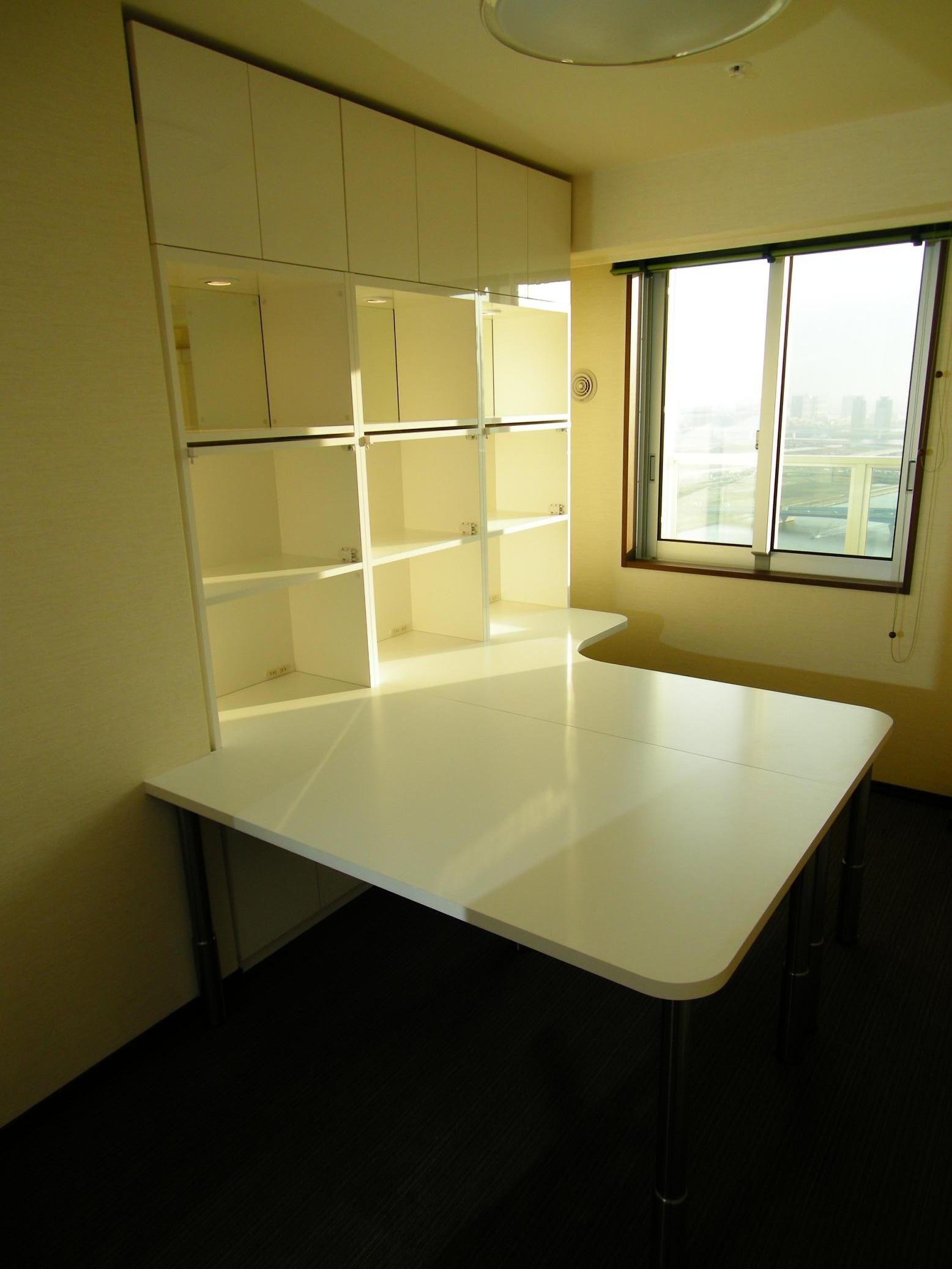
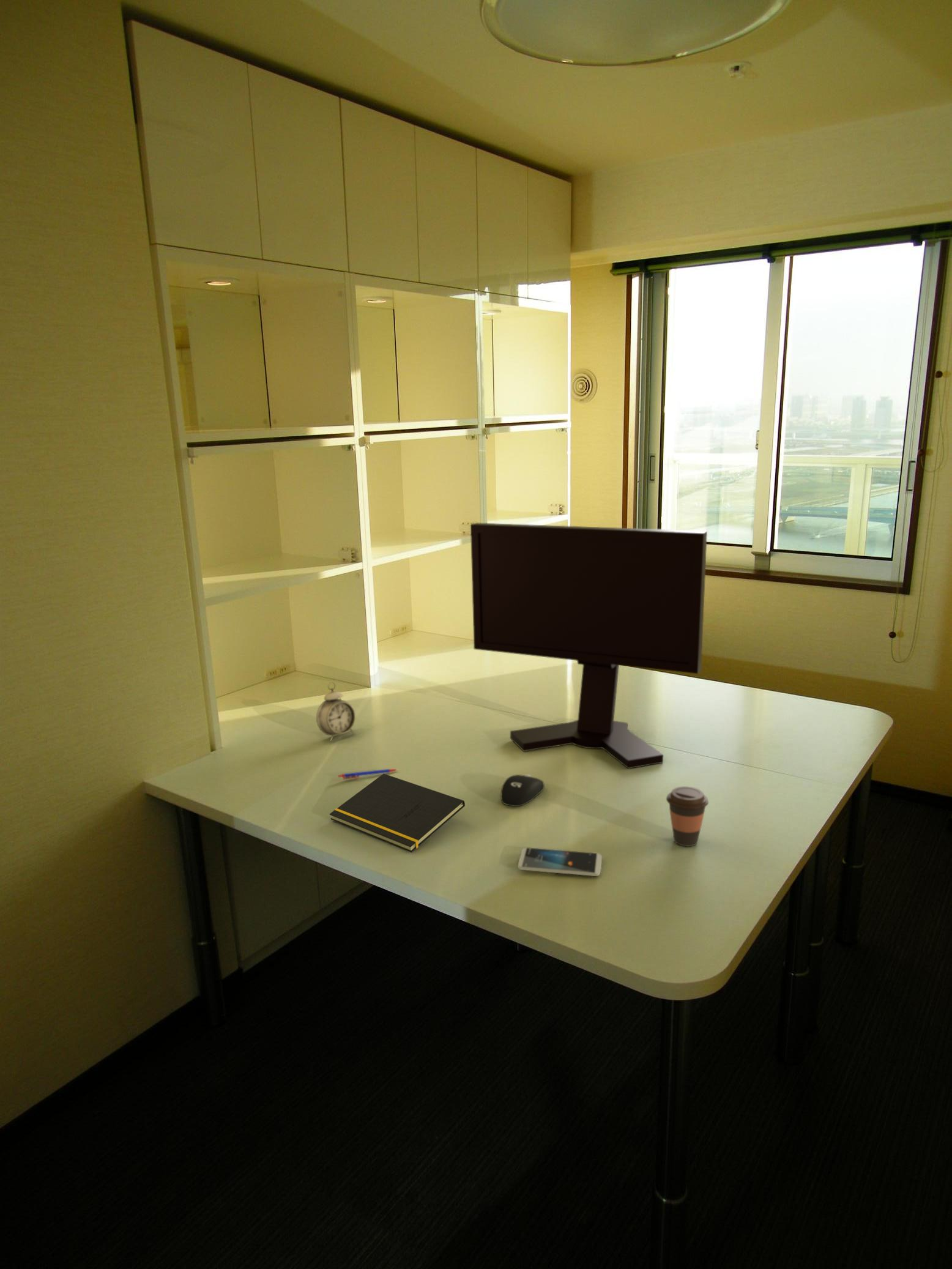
+ notepad (396, 809)
+ monitor (592, 636)
+ pen (368, 773)
+ coffee cup (686, 817)
+ alarm clock (336, 709)
+ smartphone (560, 862)
+ computer mouse (521, 787)
